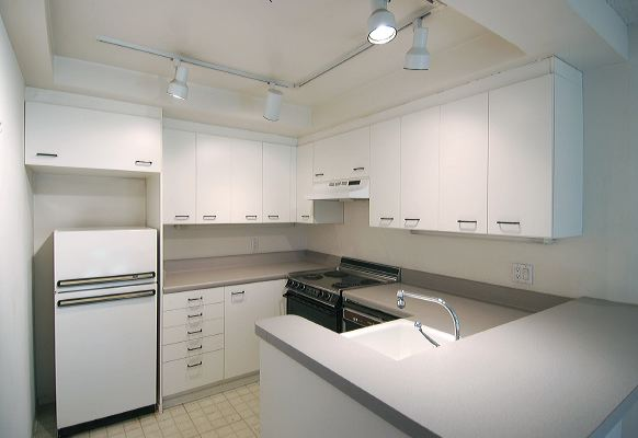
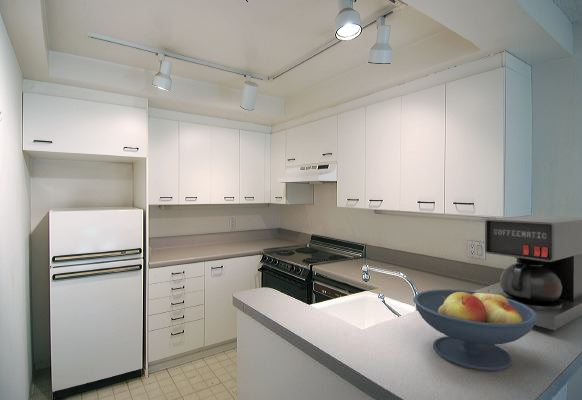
+ coffee maker (540, 265)
+ fruit bowl (470, 319)
